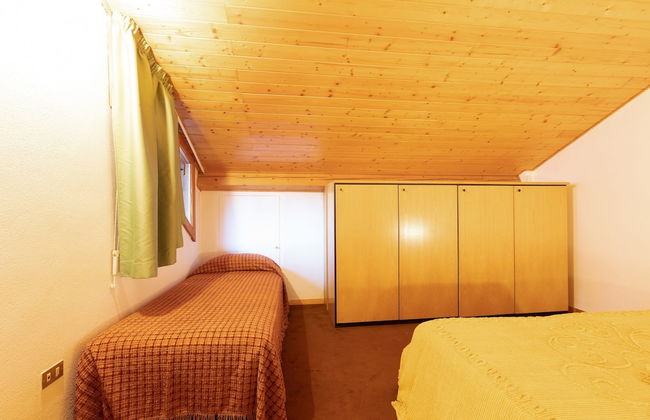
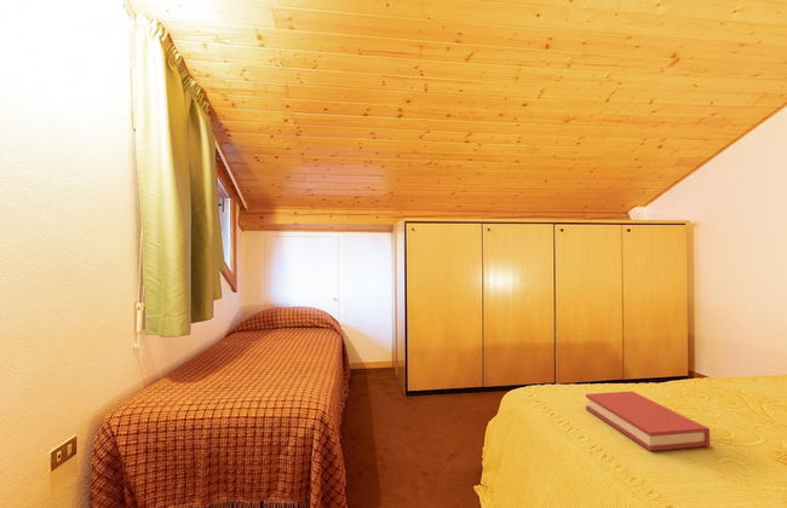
+ hardback book (640, 416)
